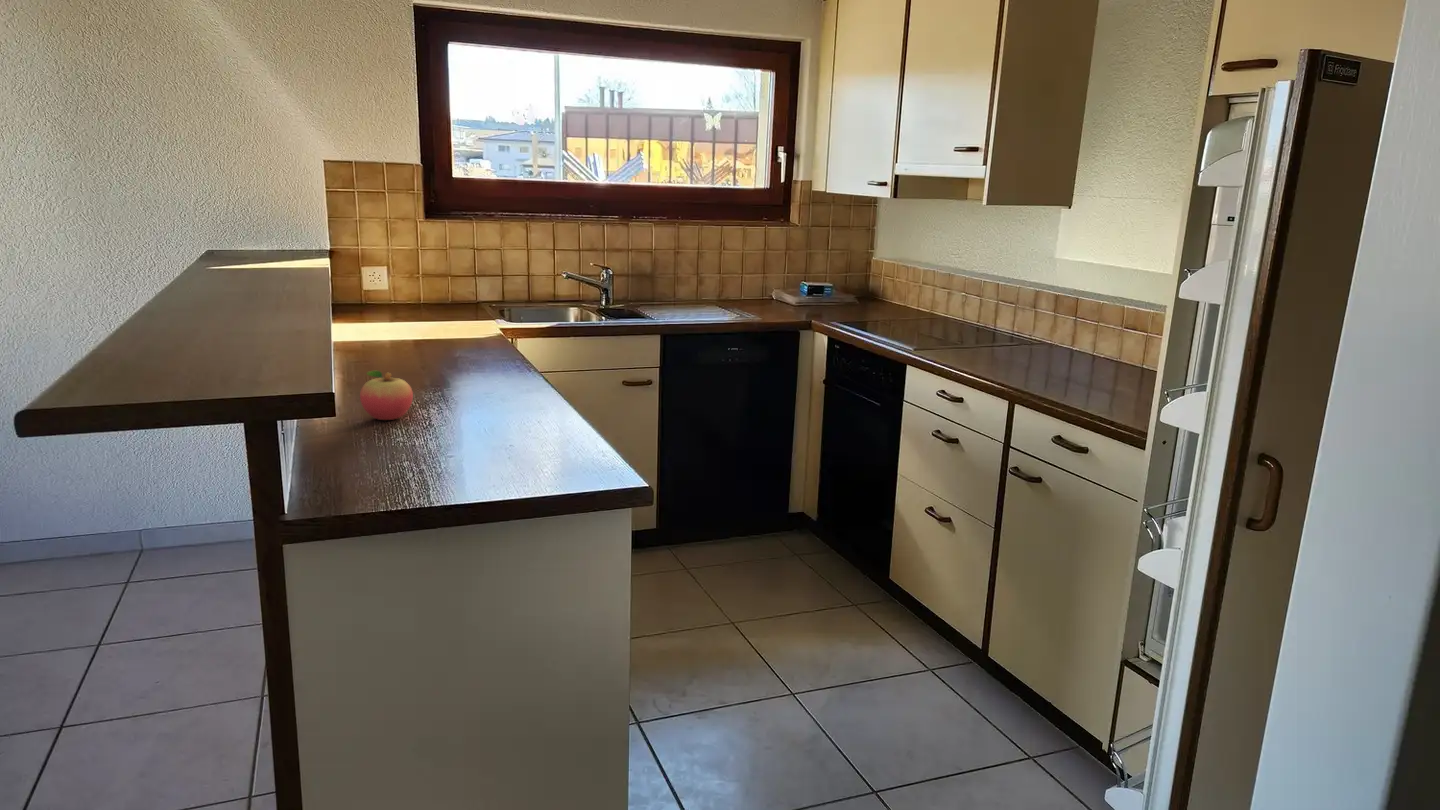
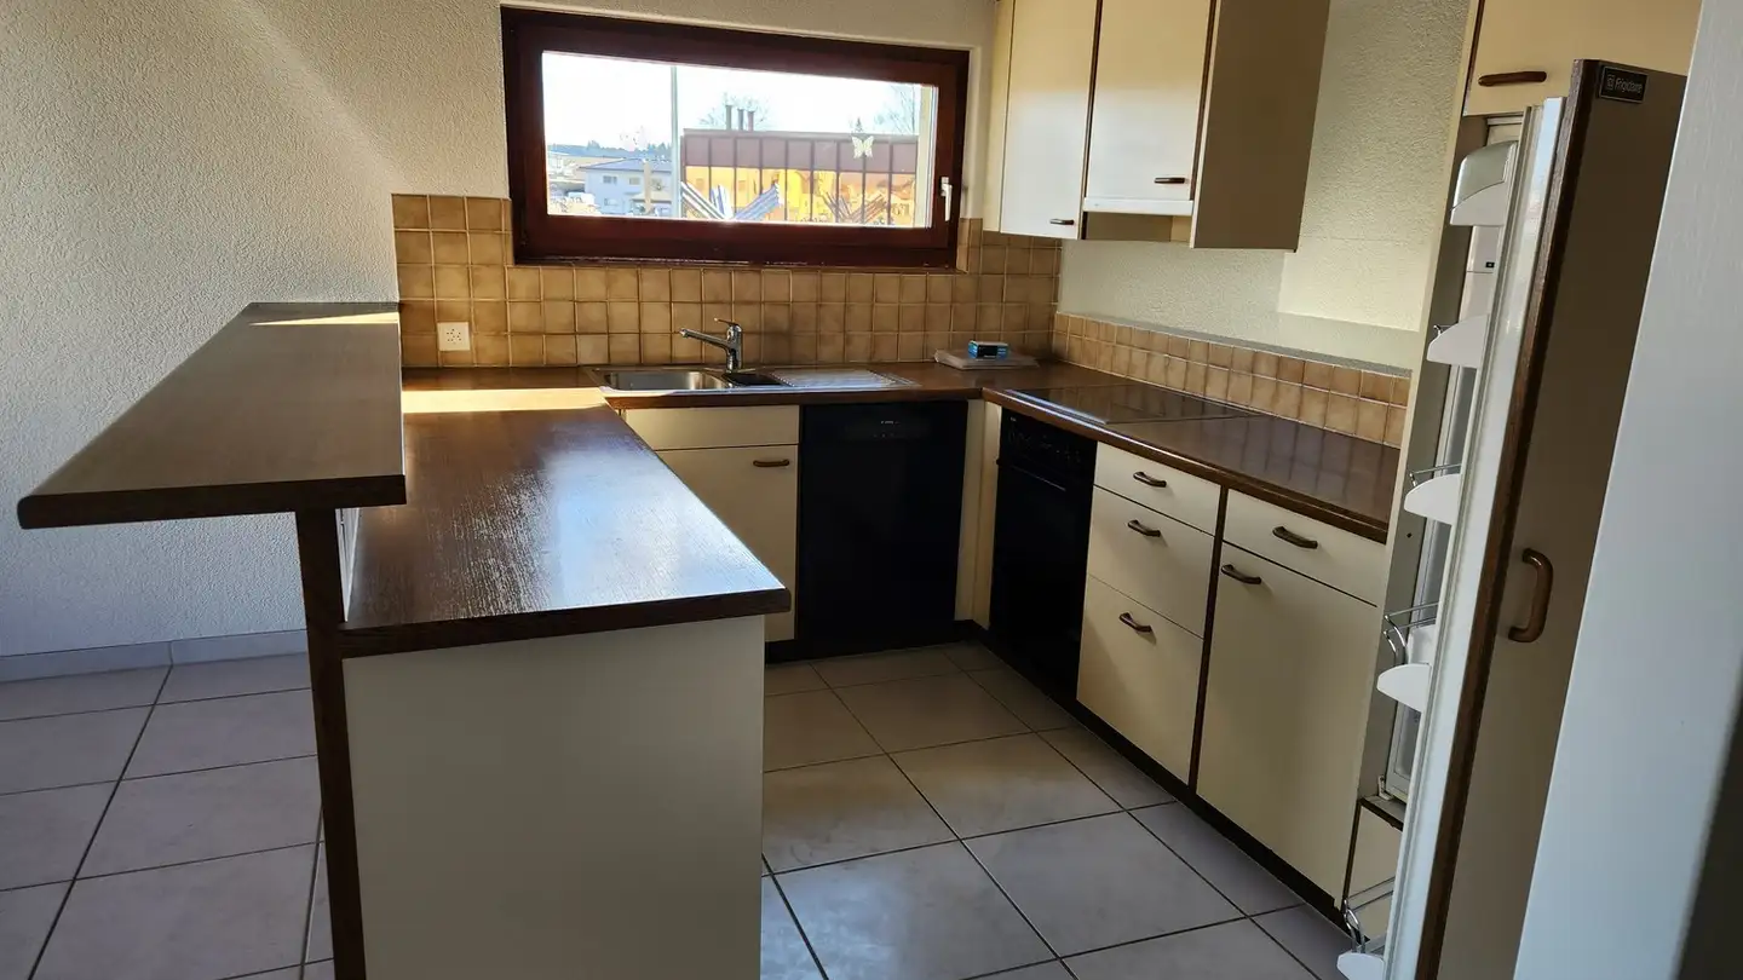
- fruit (386, 393)
